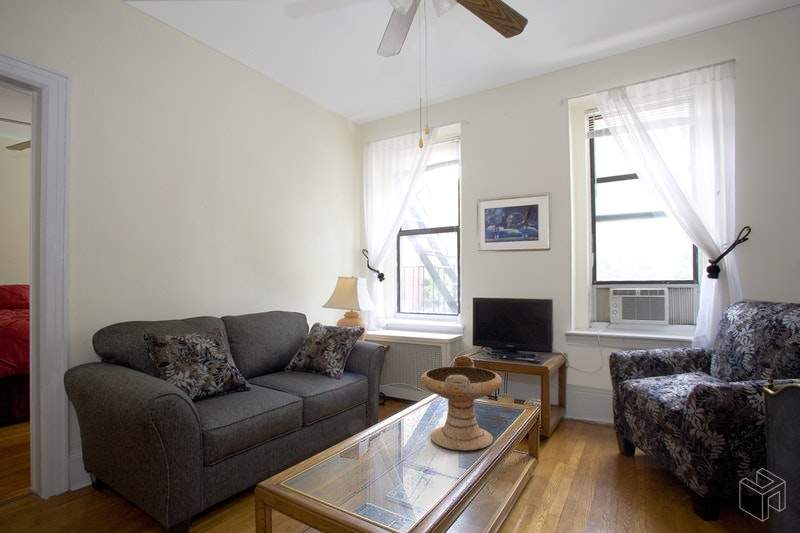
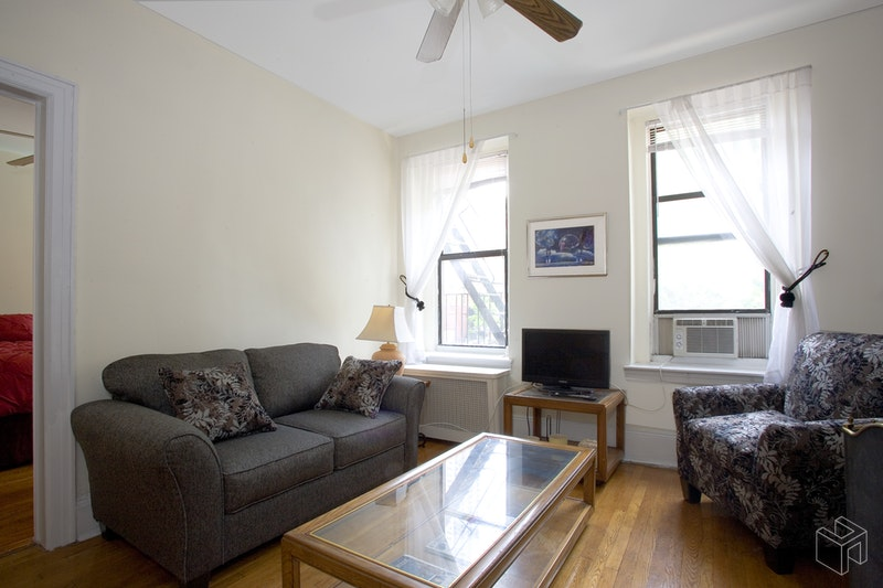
- decorative bowl (461, 401)
